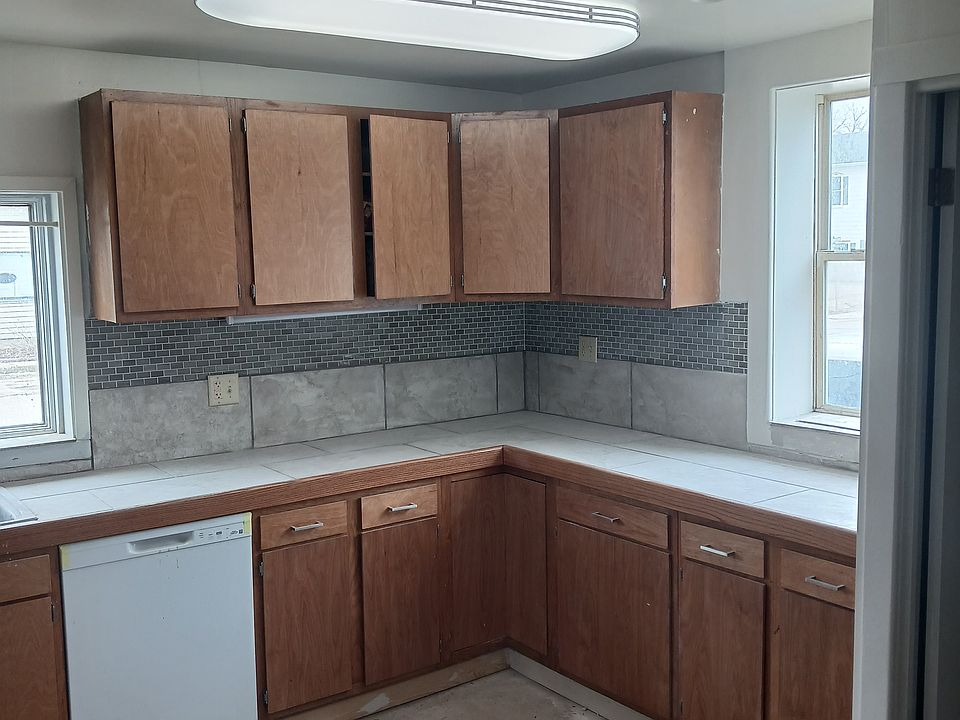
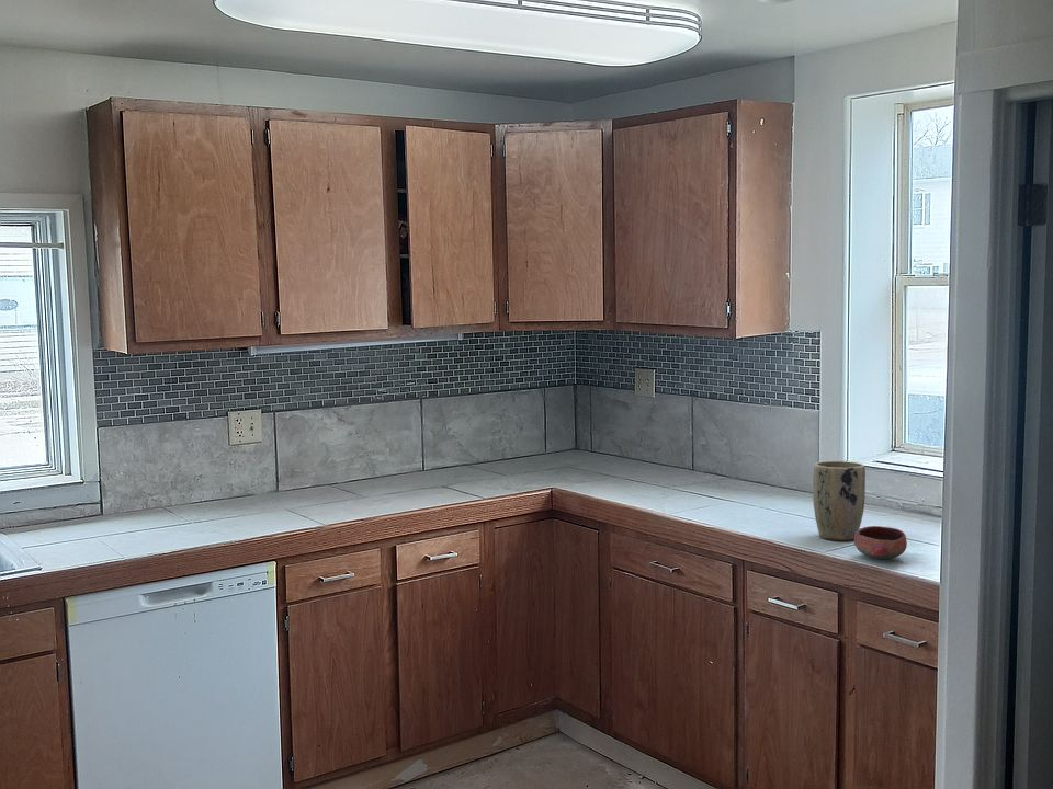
+ bowl (883, 546)
+ plant pot (838, 500)
